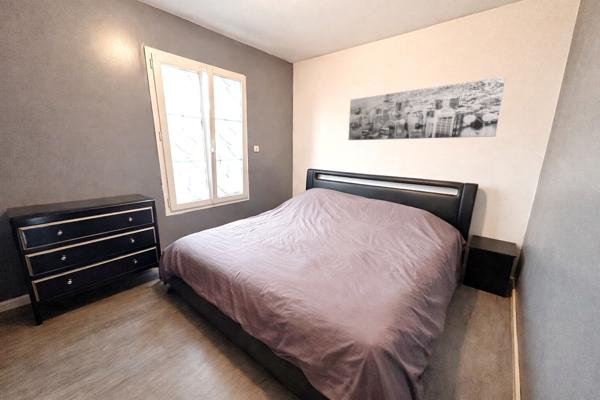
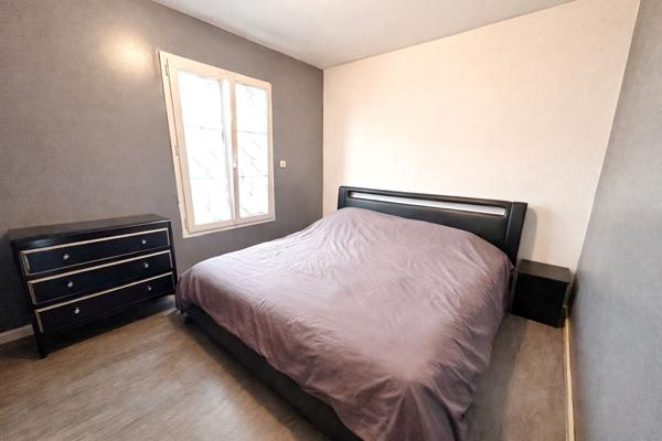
- wall art (410, 115)
